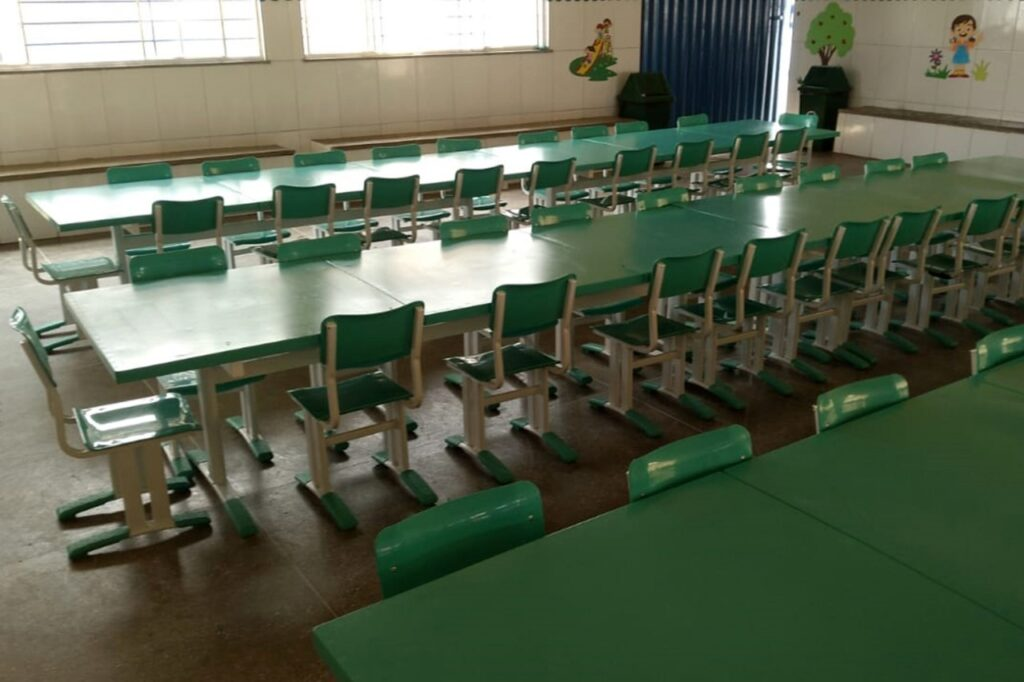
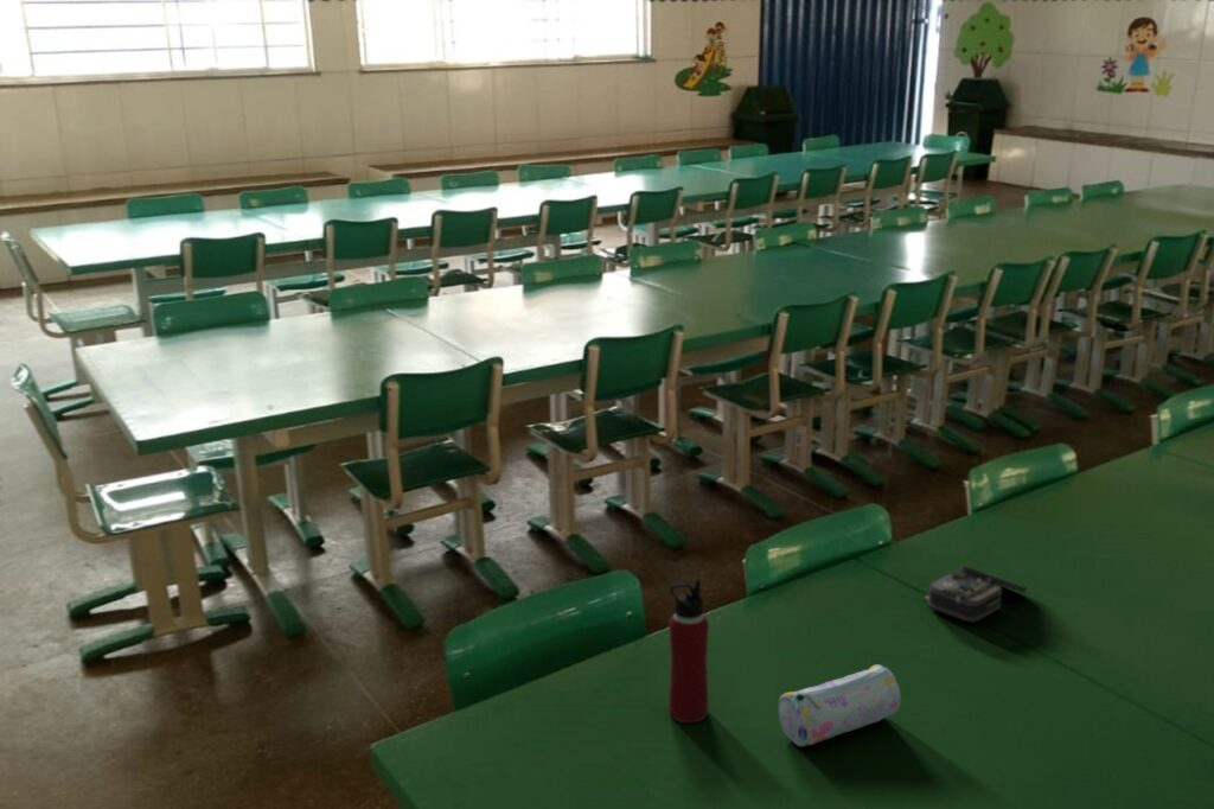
+ pencil case (838, 703)
+ lunch box (976, 586)
+ water bottle (688, 648)
